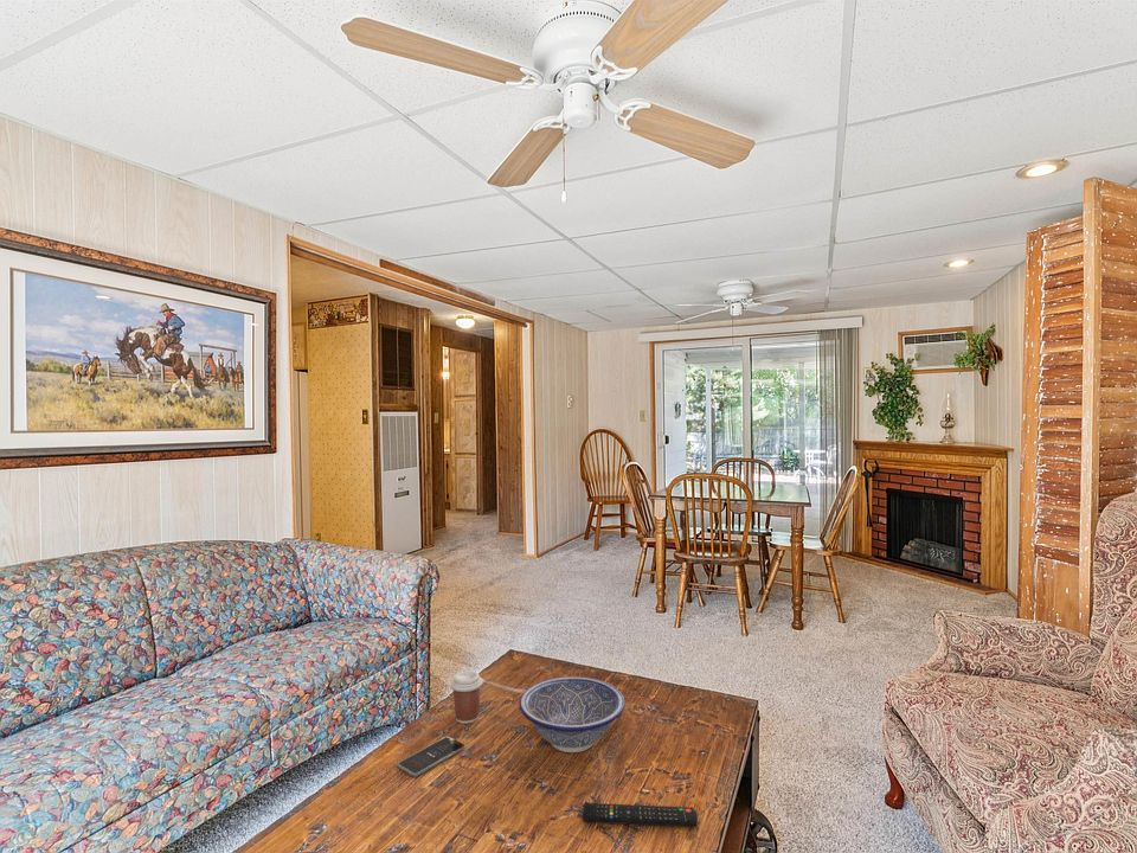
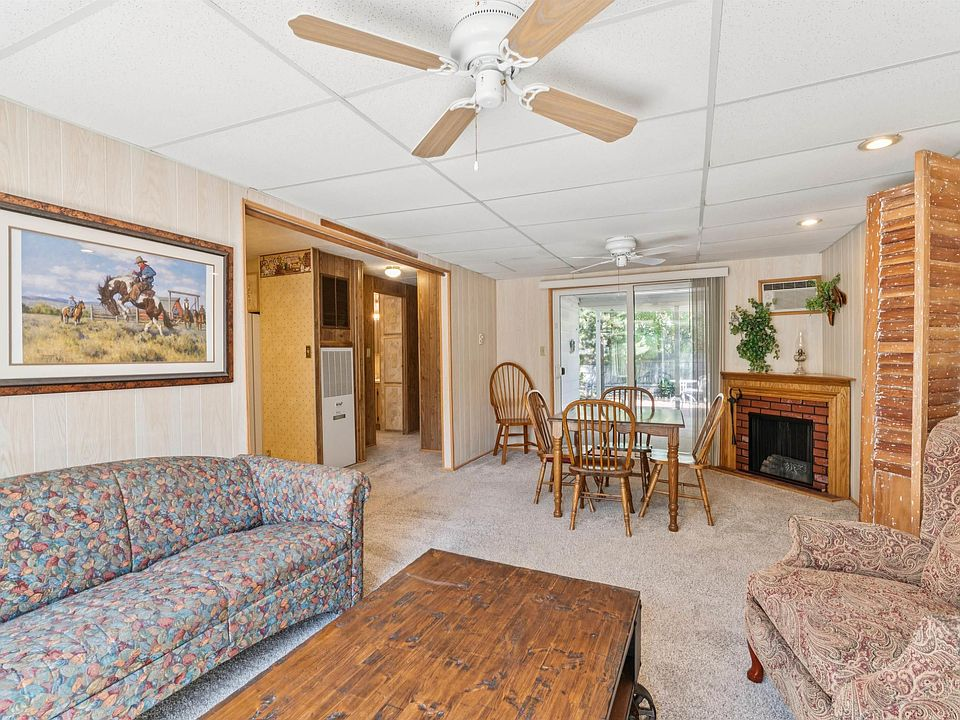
- remote control (640, 815)
- coffee cup (467, 697)
- decorative bowl (572, 719)
- smartphone (431, 755)
